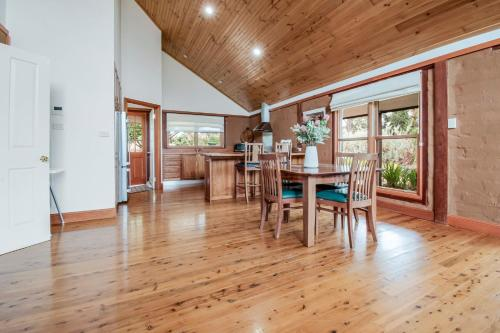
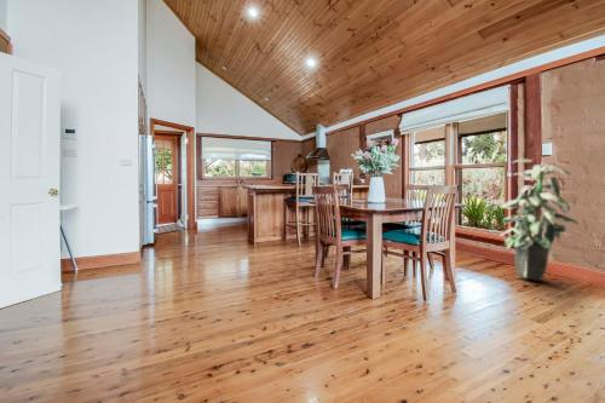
+ indoor plant (531, 218)
